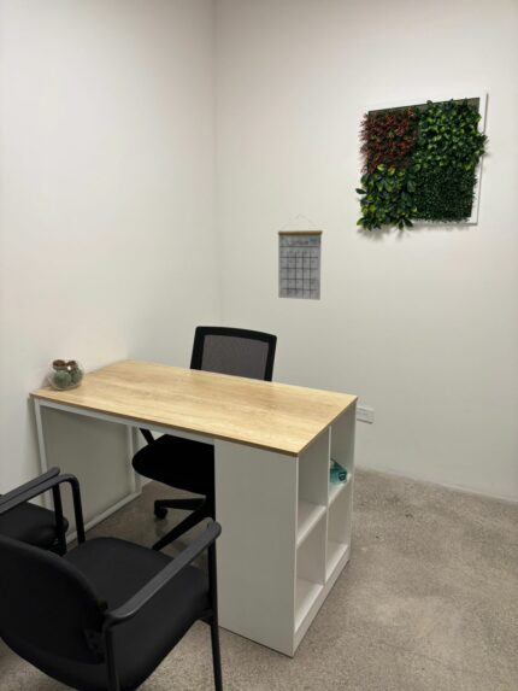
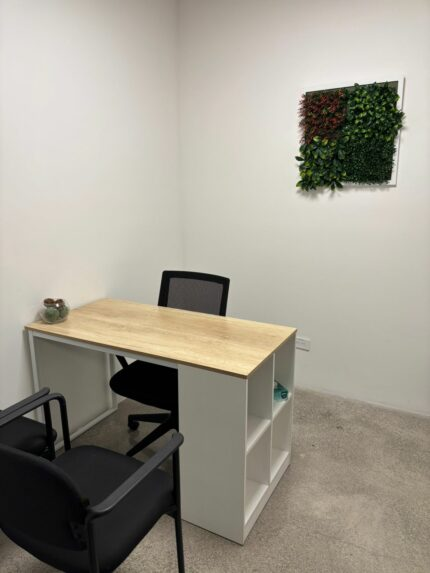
- calendar (299, 257)
